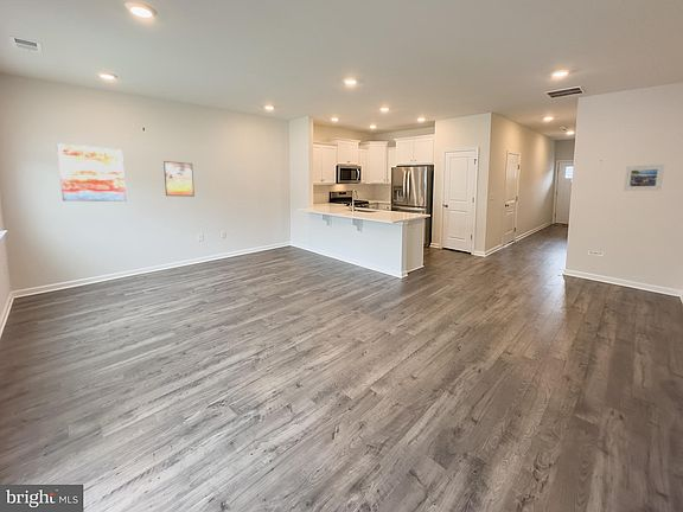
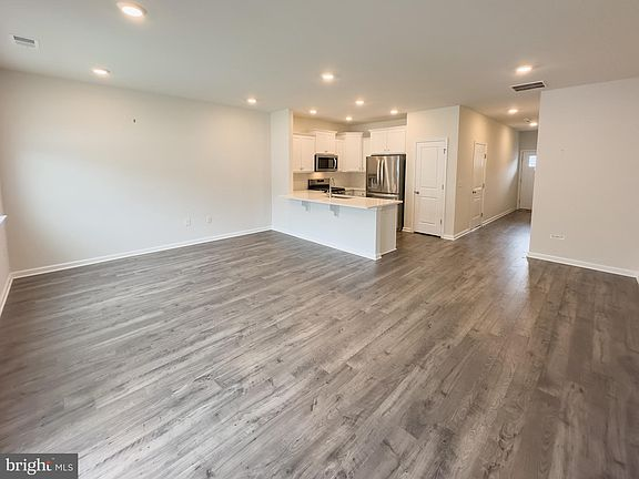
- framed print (643, 178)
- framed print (179, 179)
- wall art (92, 174)
